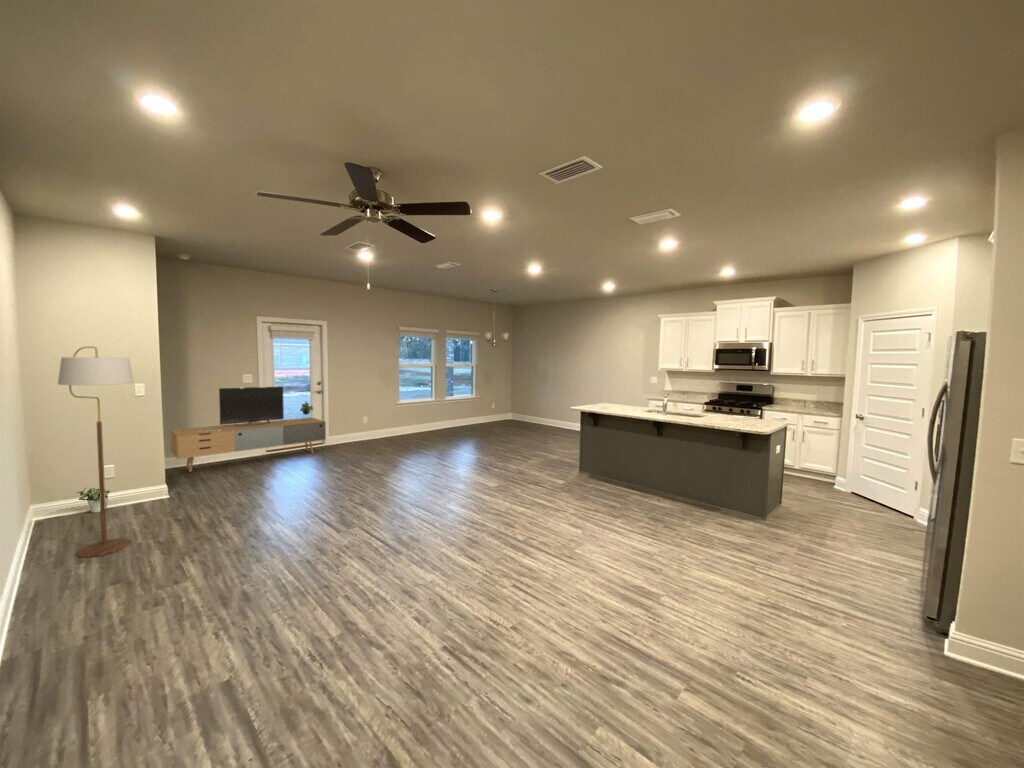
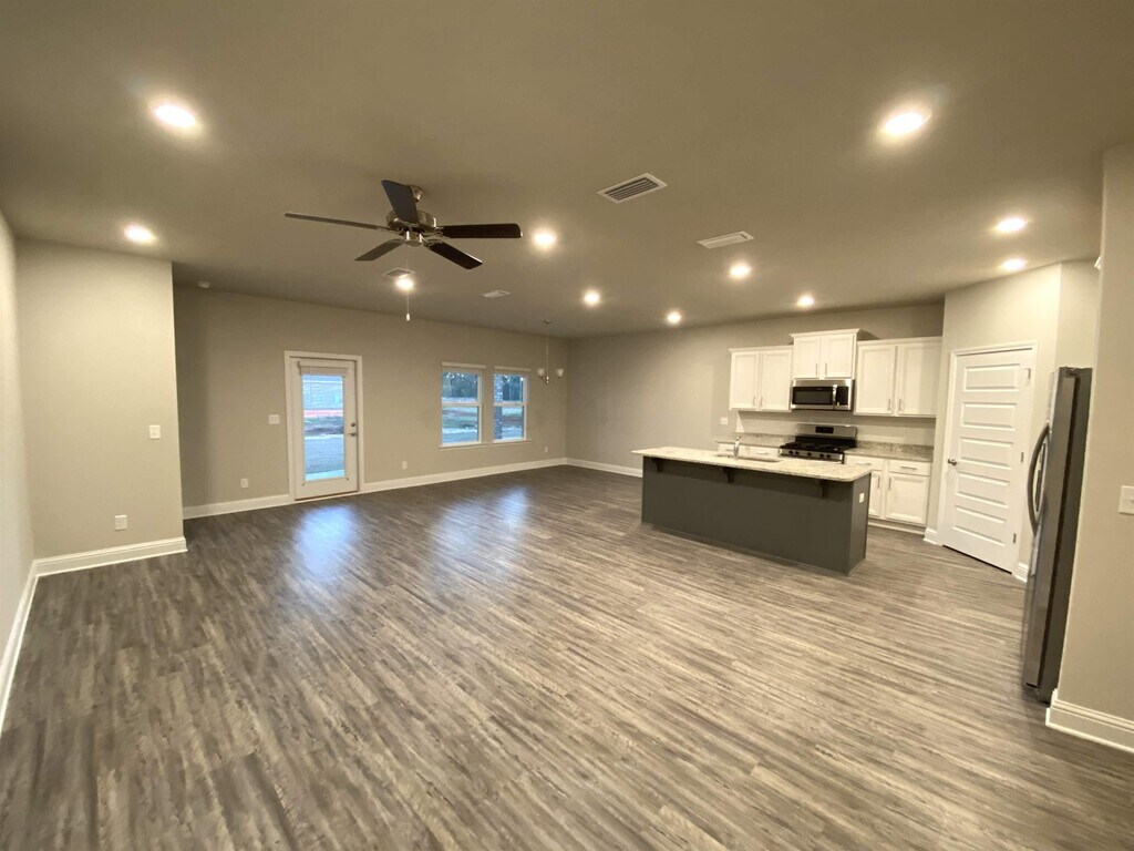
- potted plant (93, 499)
- media console (253, 424)
- floor lamp (98, 448)
